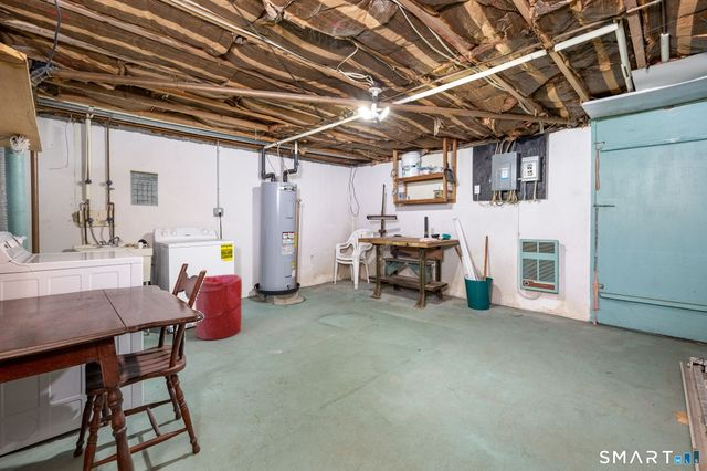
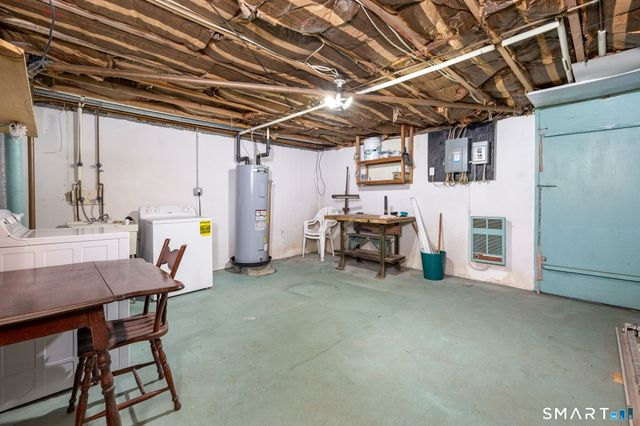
- calendar (144, 185)
- laundry hamper (219, 304)
